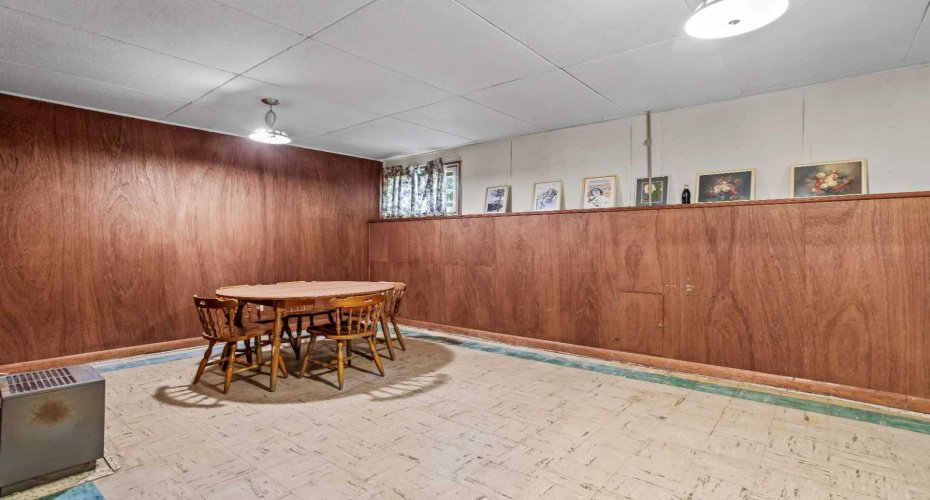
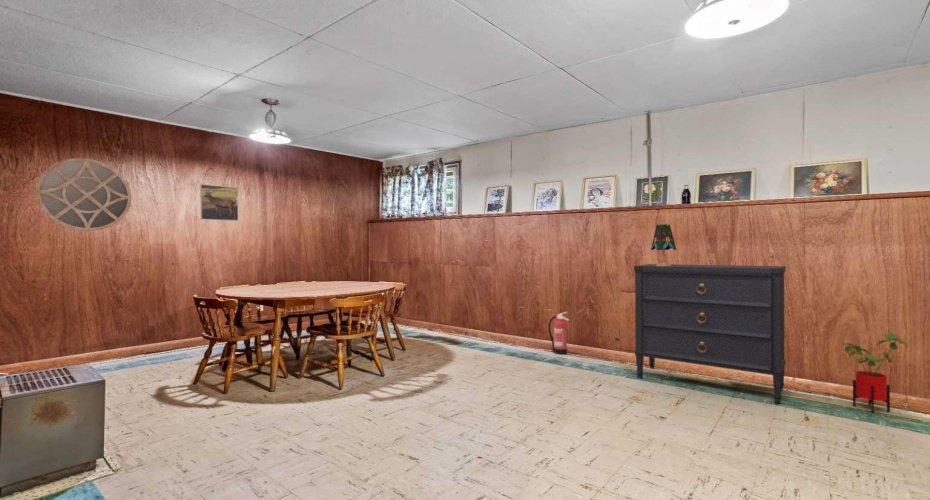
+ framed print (219, 203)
+ home mirror (86, 194)
+ dresser (706, 324)
+ house plant (875, 369)
+ fire extinguisher (558, 331)
+ table lamp (663, 242)
